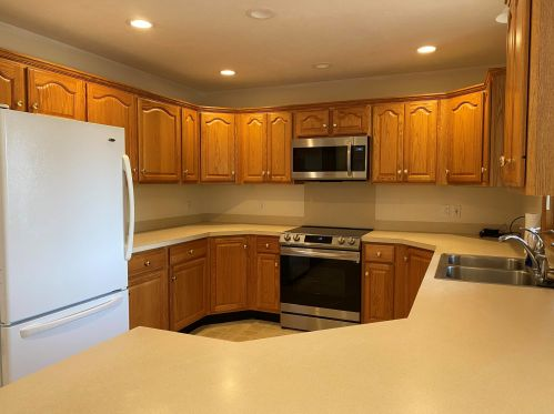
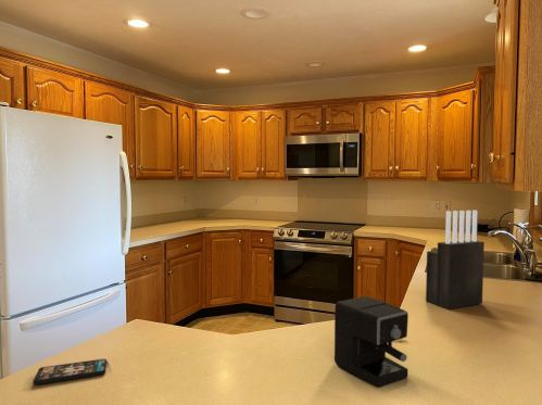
+ smartphone (72, 370)
+ coffee maker (392, 329)
+ knife block (452, 255)
